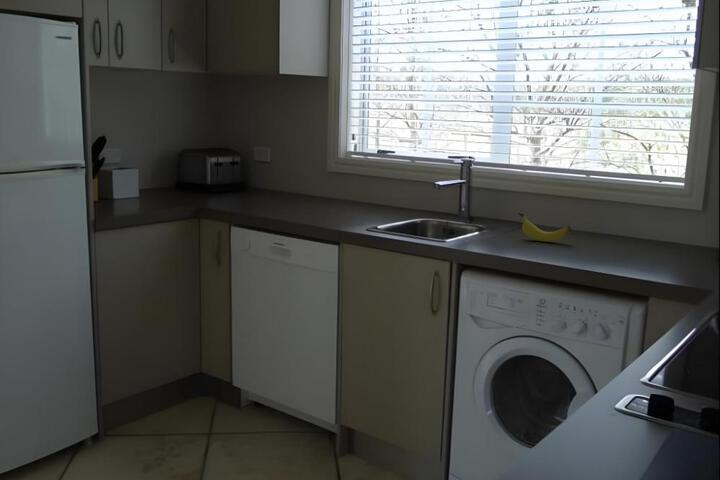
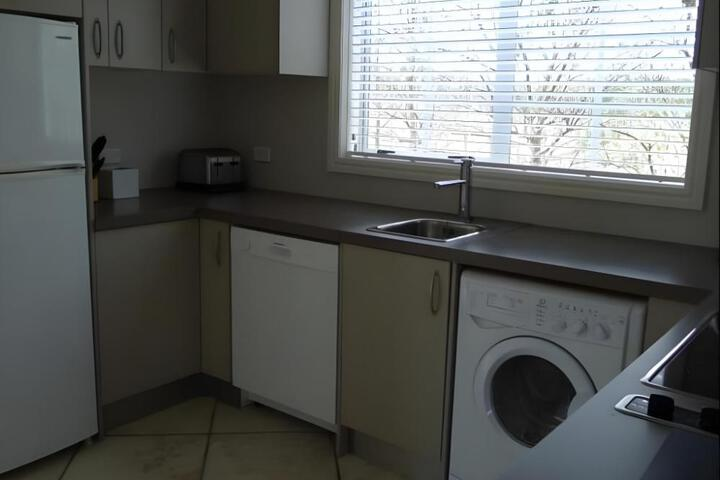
- banana (541, 230)
